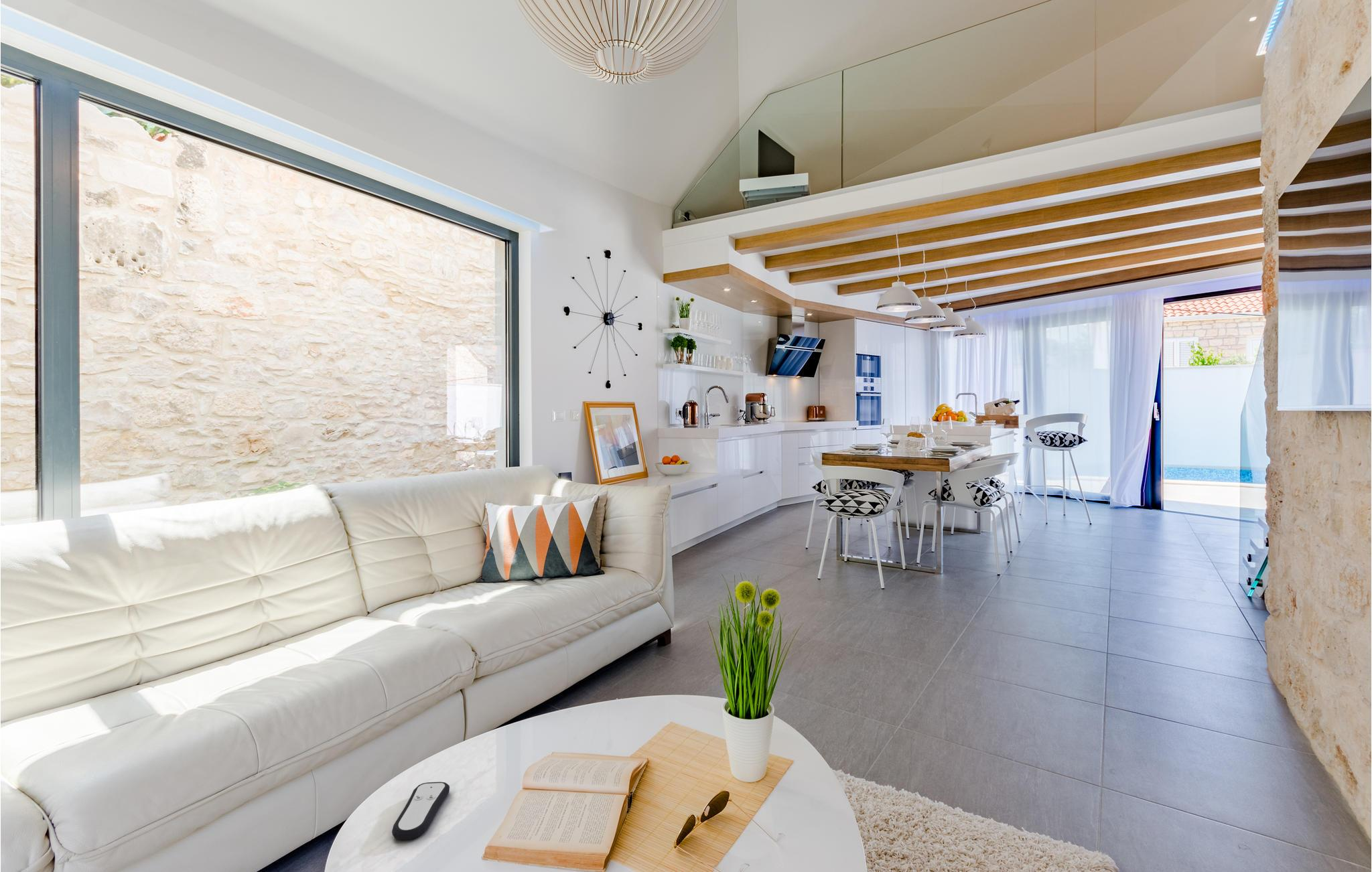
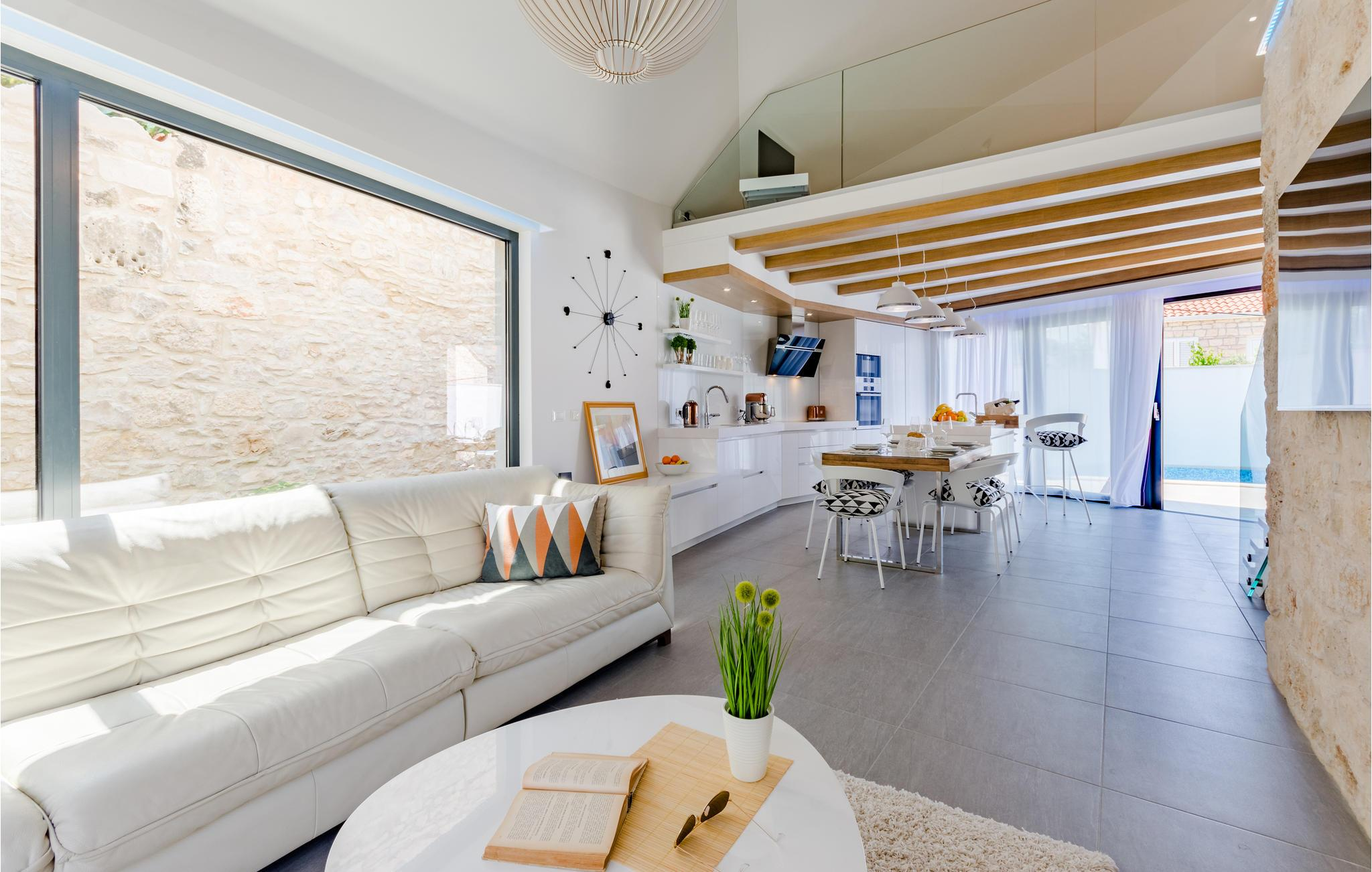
- remote control (421, 808)
